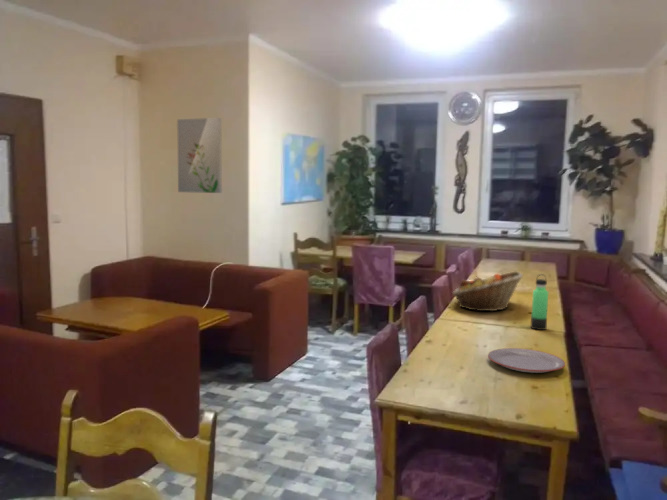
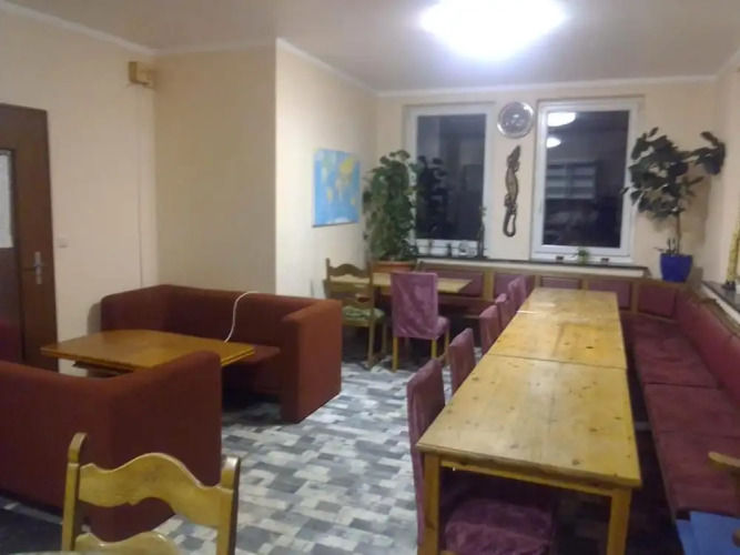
- plate (525, 361)
- thermos bottle (540, 301)
- fruit basket (487, 289)
- wall art (199, 156)
